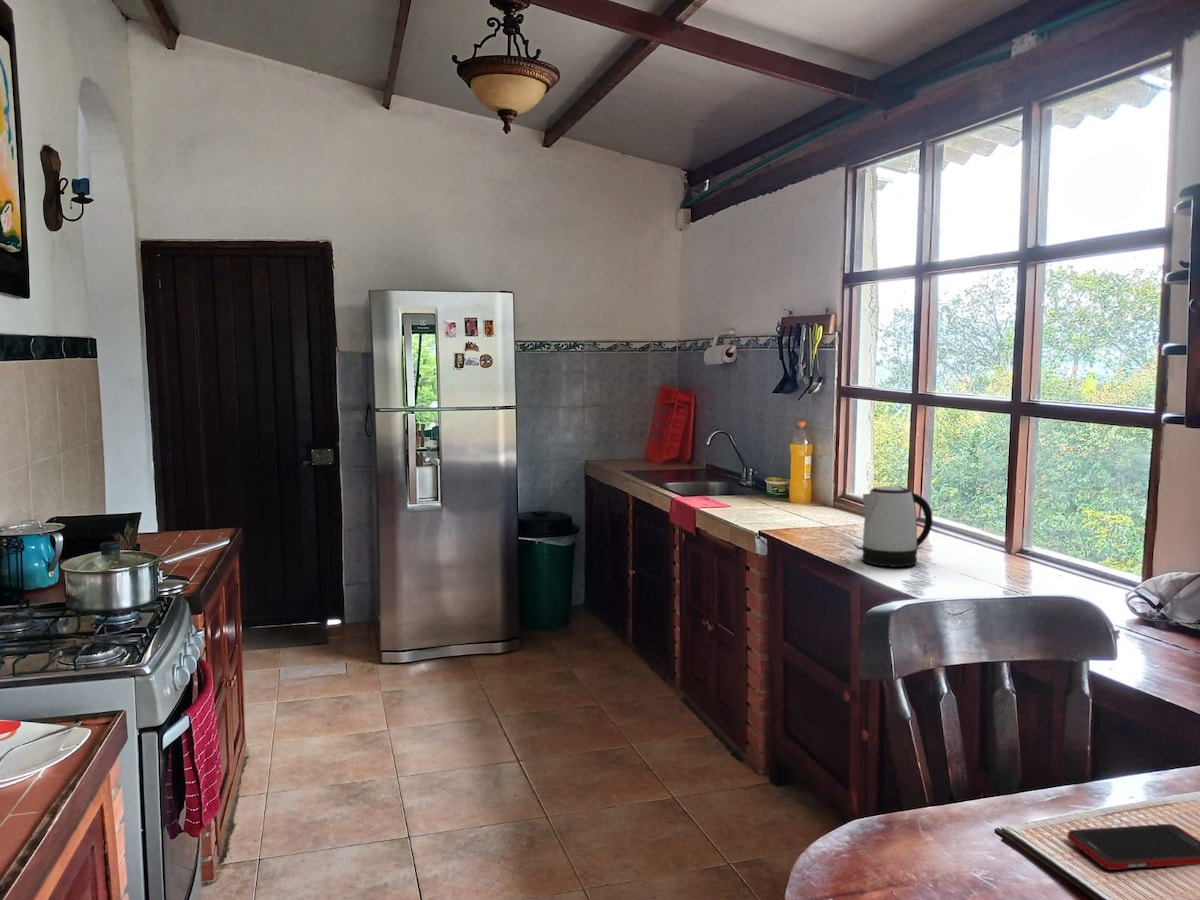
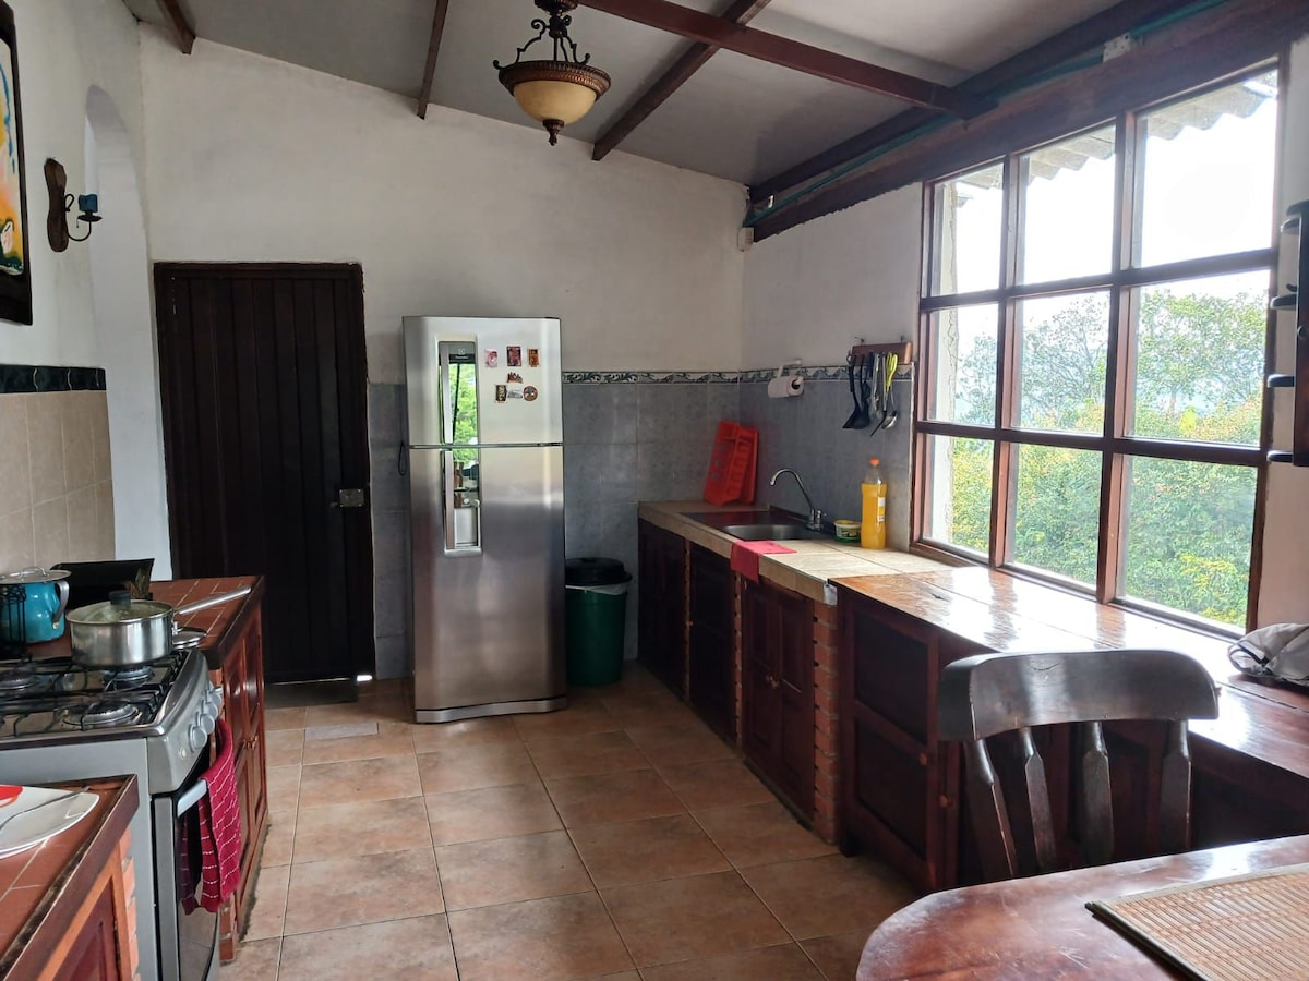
- cell phone (1141, 846)
- kettle (897, 524)
